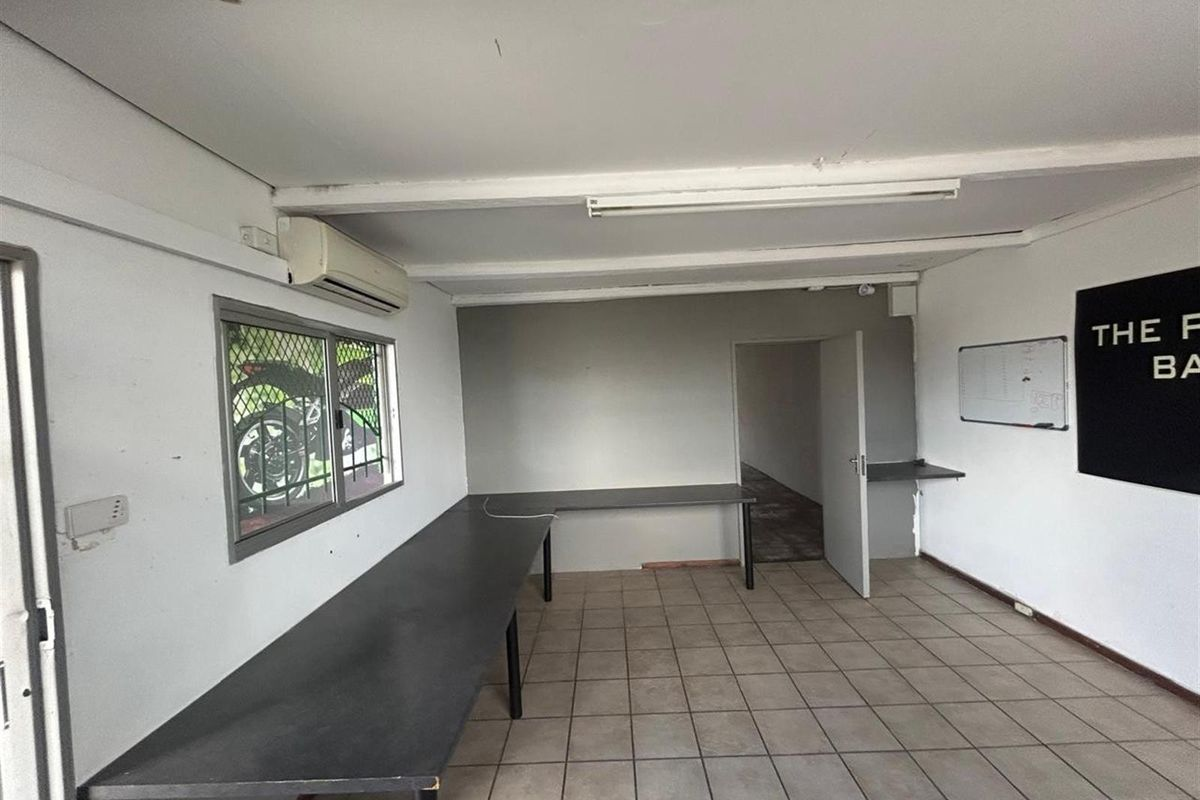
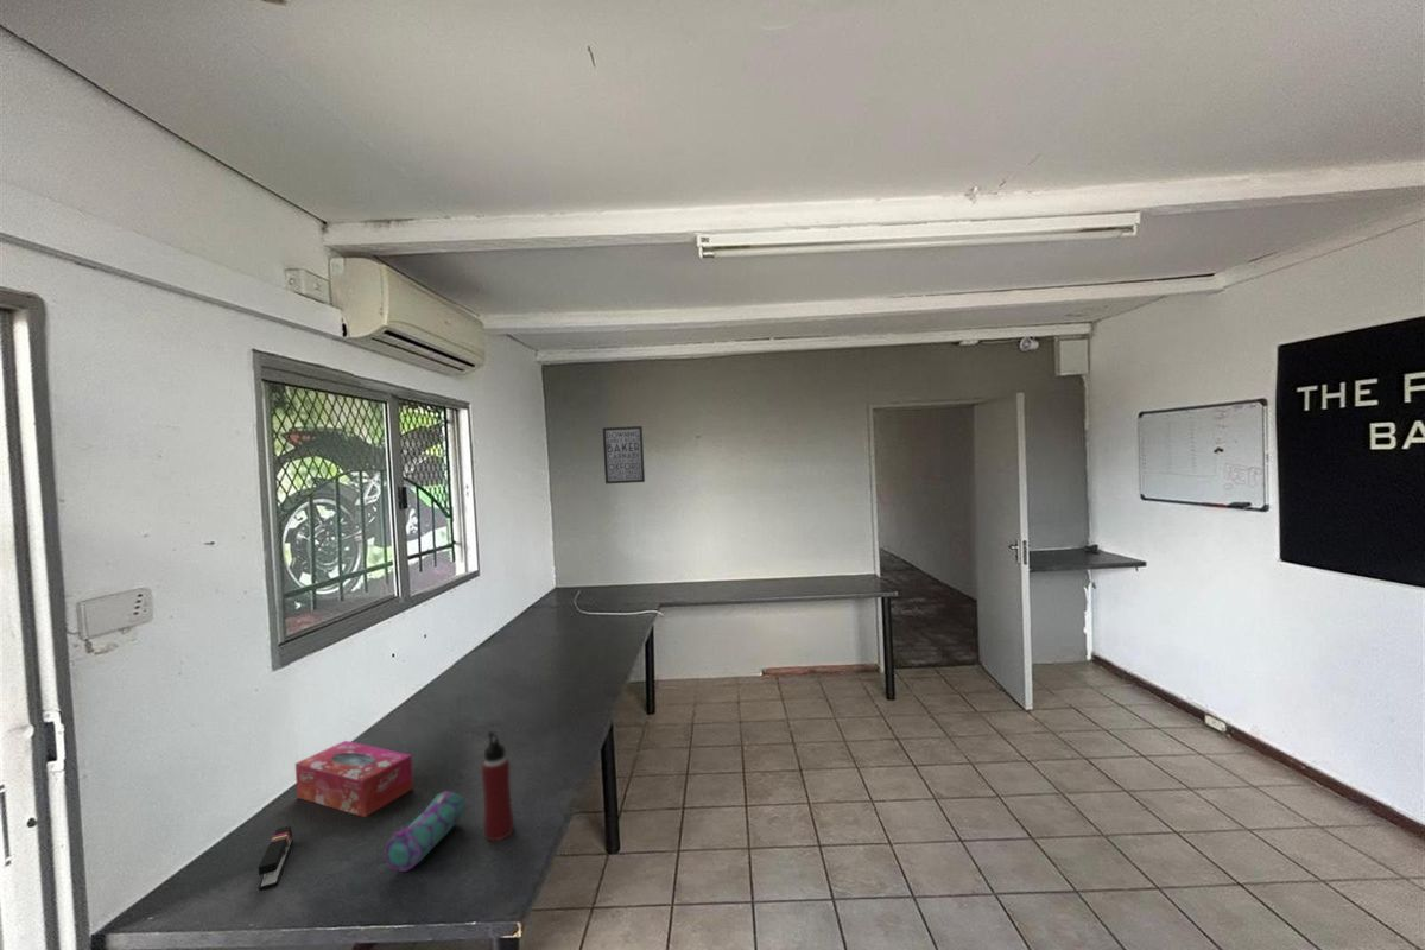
+ water bottle (496, 784)
+ tissue box (354, 775)
+ stapler (276, 853)
+ wall art (623, 455)
+ pencil case (426, 826)
